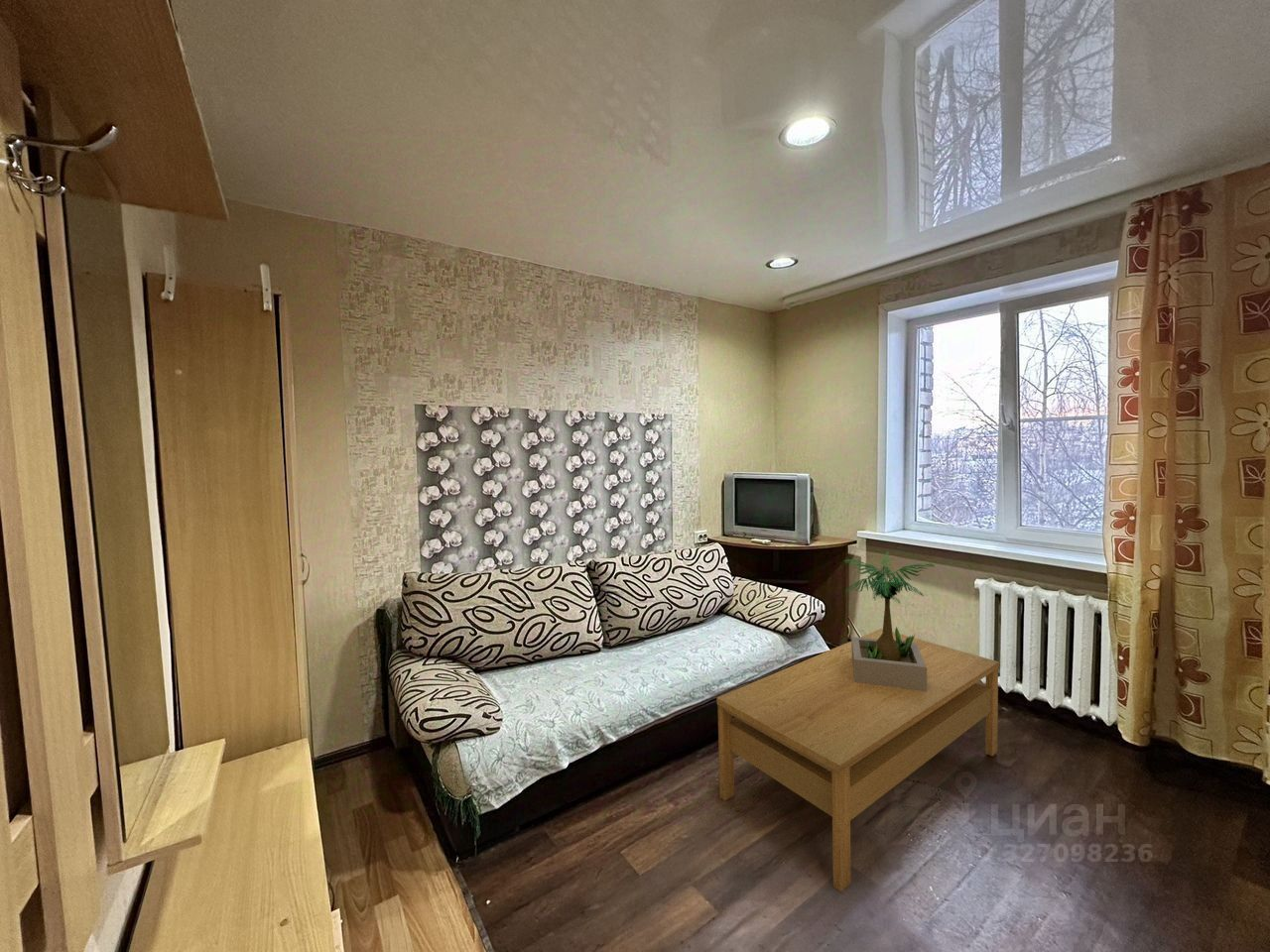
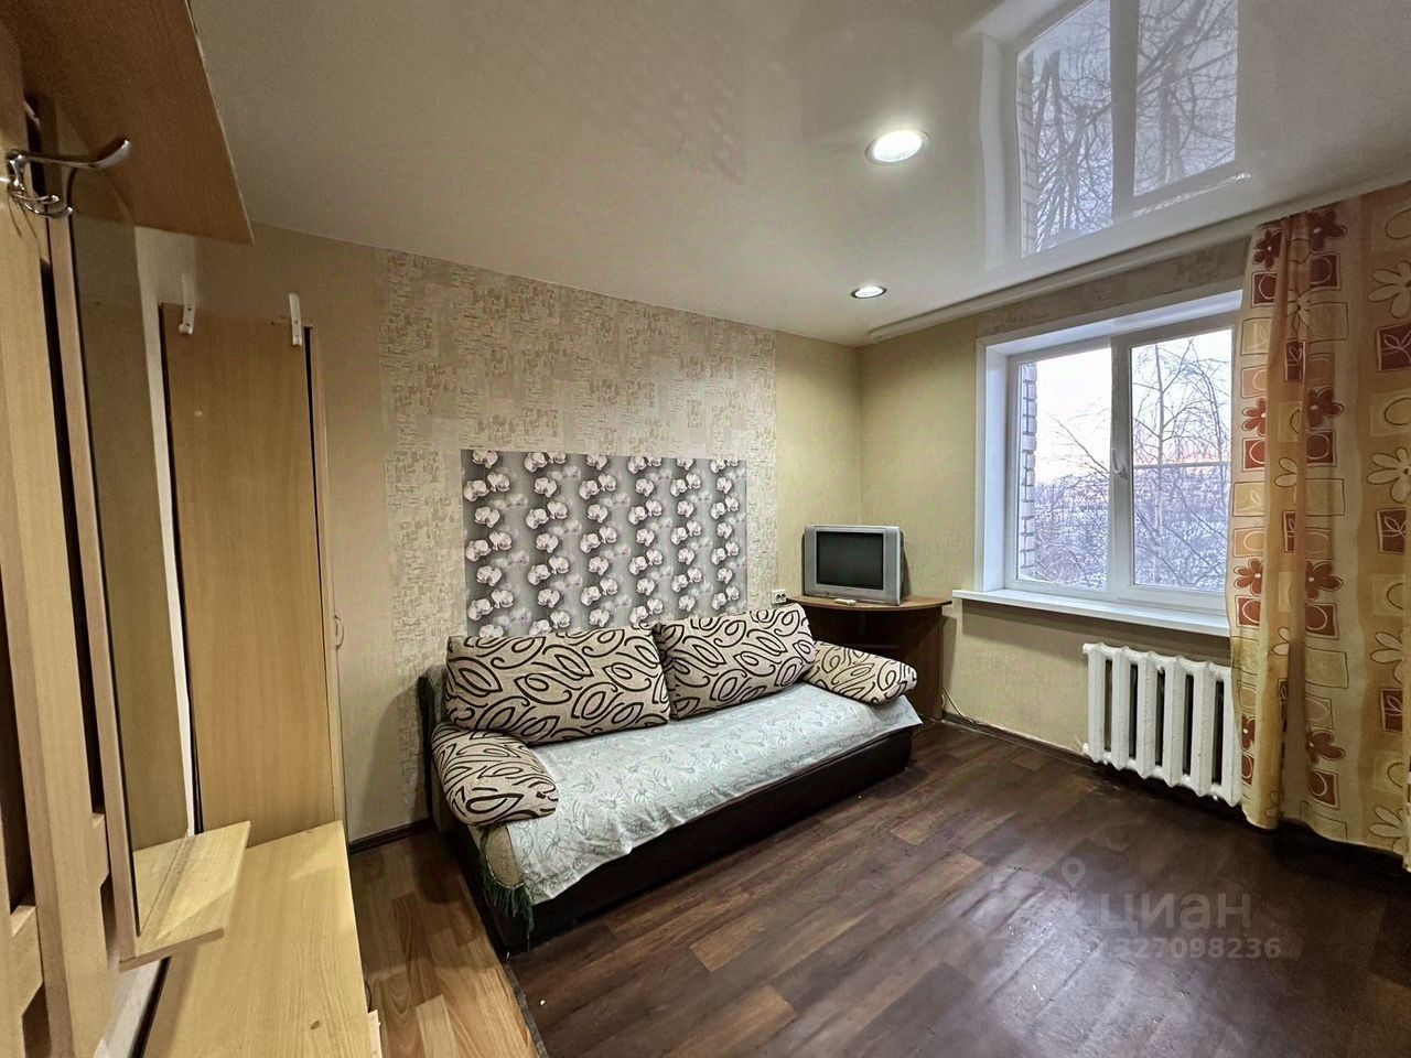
- coffee table (866, 726)
- potted plant (888, 613)
